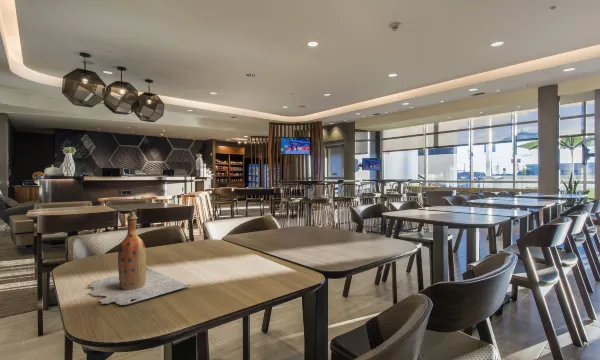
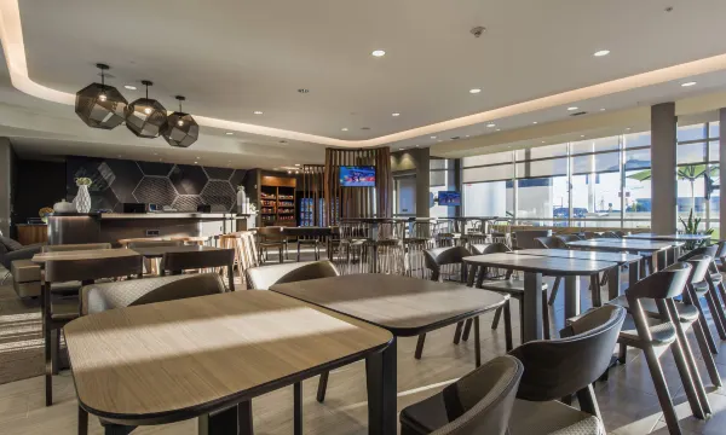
- wine bottle (134, 248)
